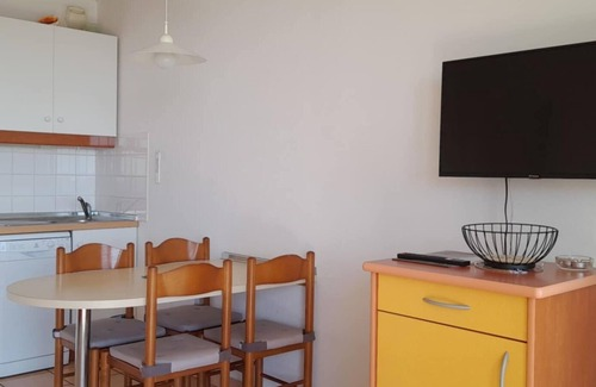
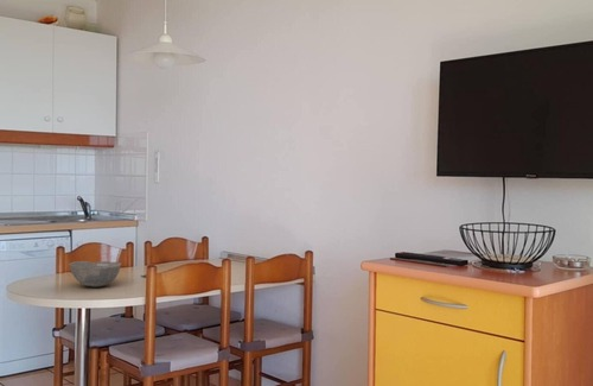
+ bowl (95, 274)
